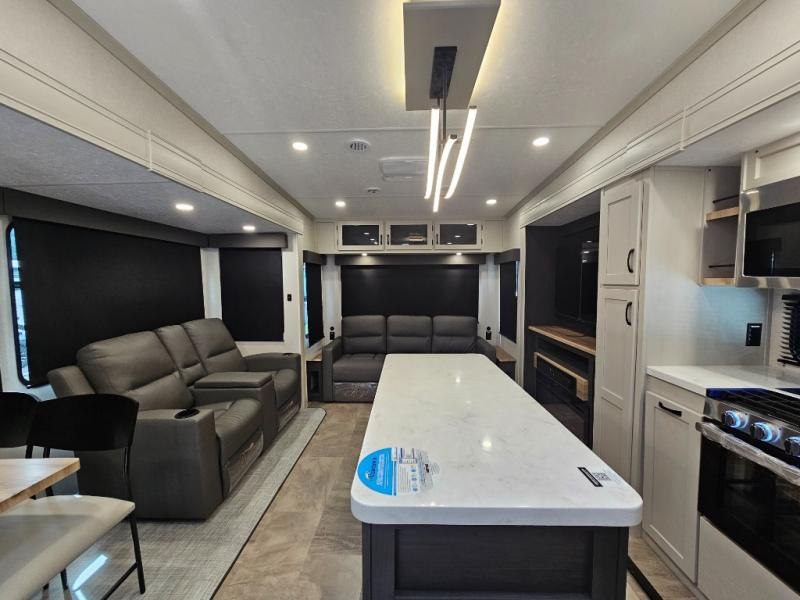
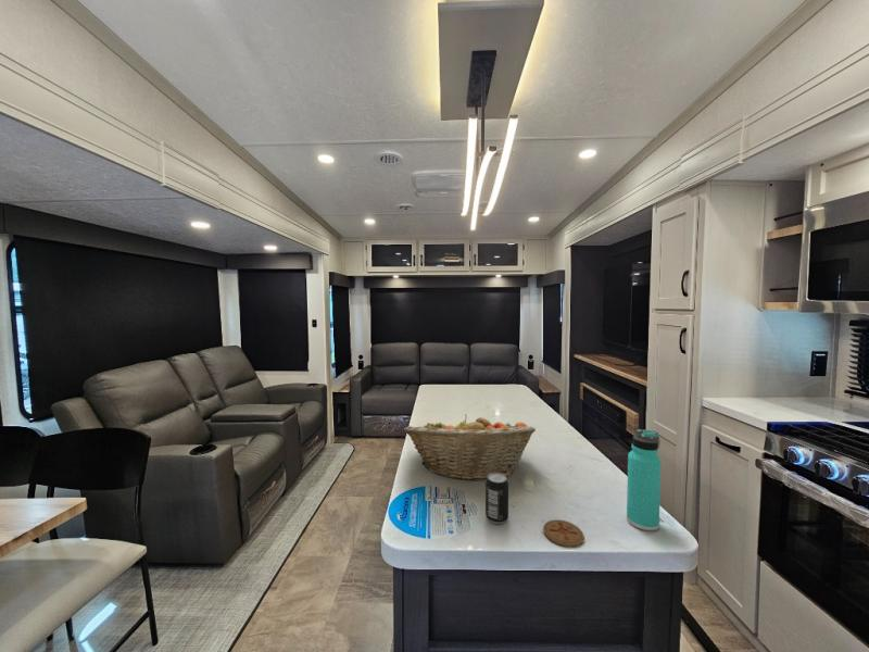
+ coaster (563, 532)
+ thermos bottle (643, 476)
+ fruit basket (468, 439)
+ beverage can (496, 498)
